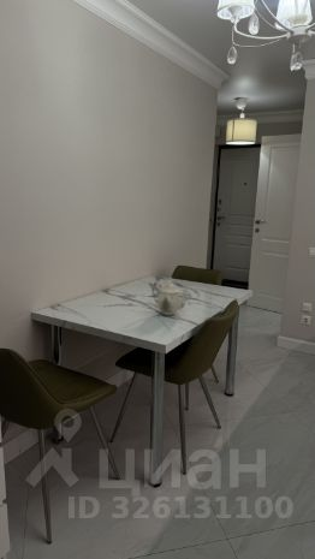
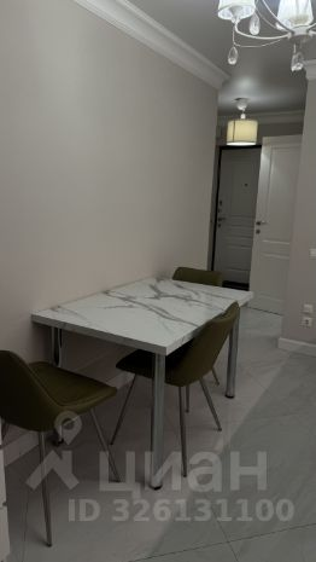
- teapot (170, 297)
